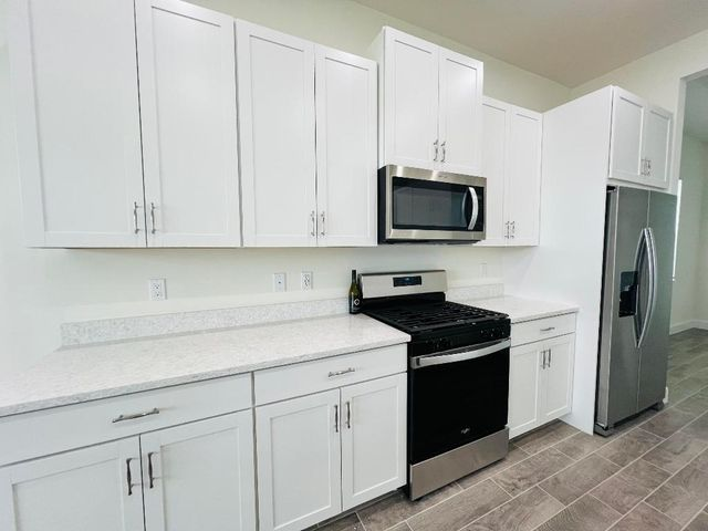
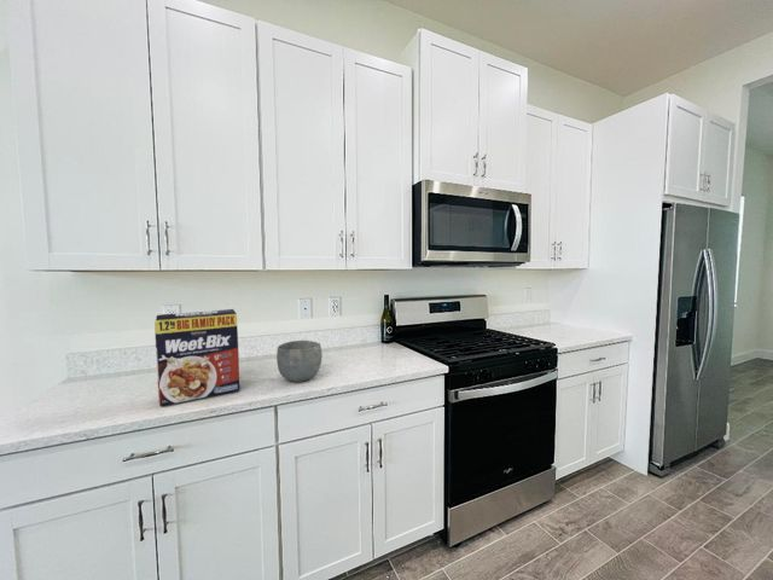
+ bowl (300, 361)
+ cereal box (199, 353)
